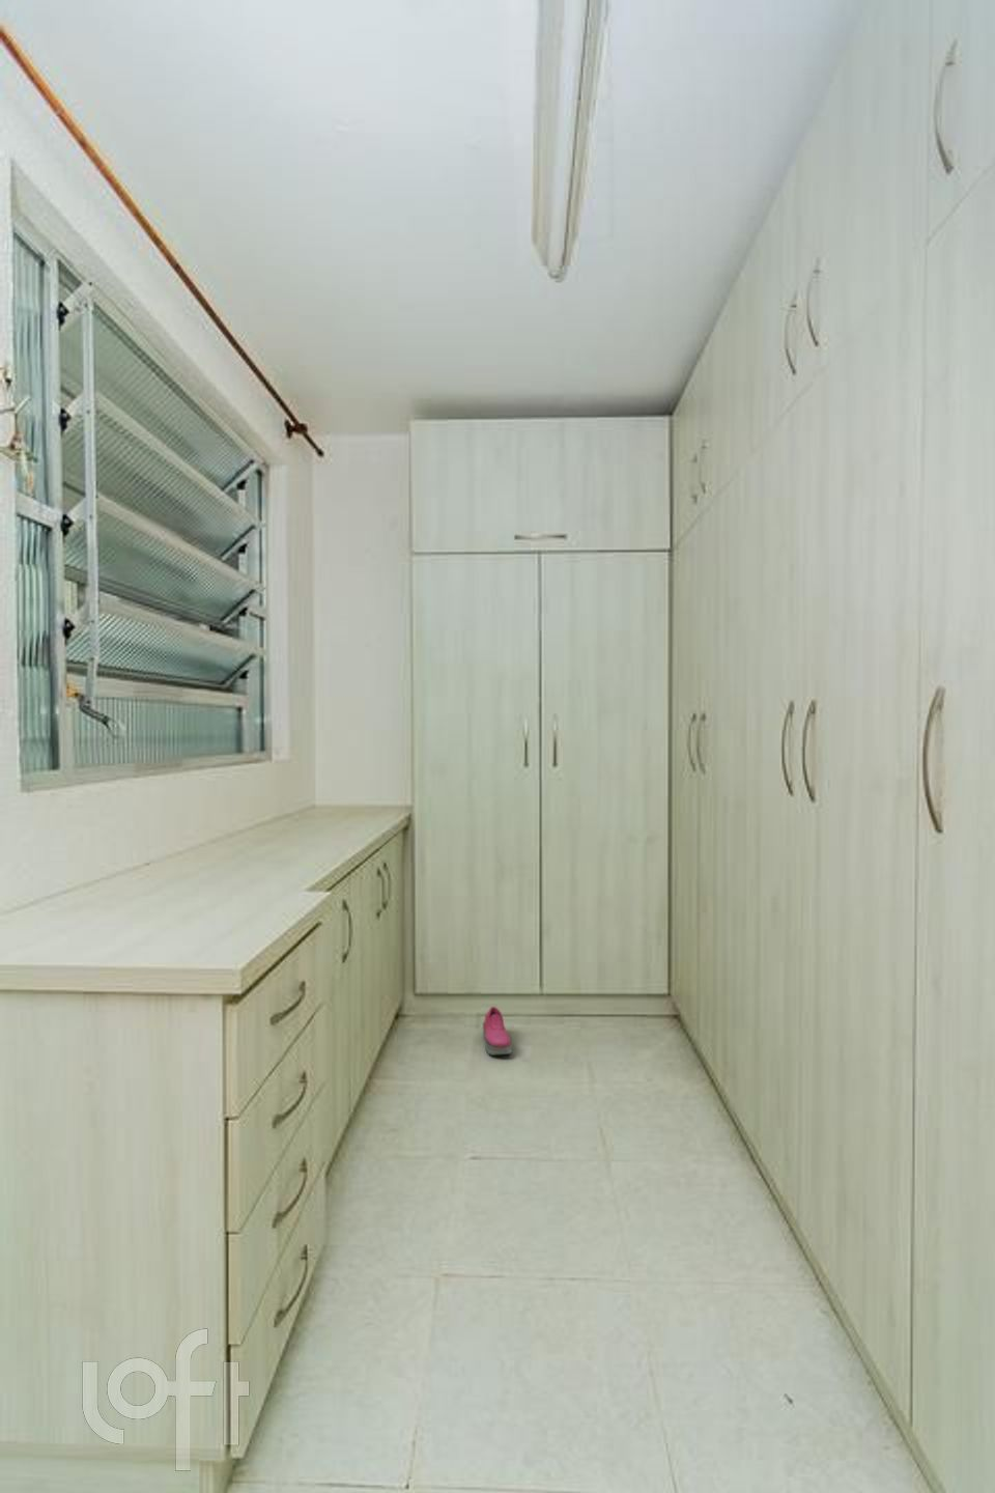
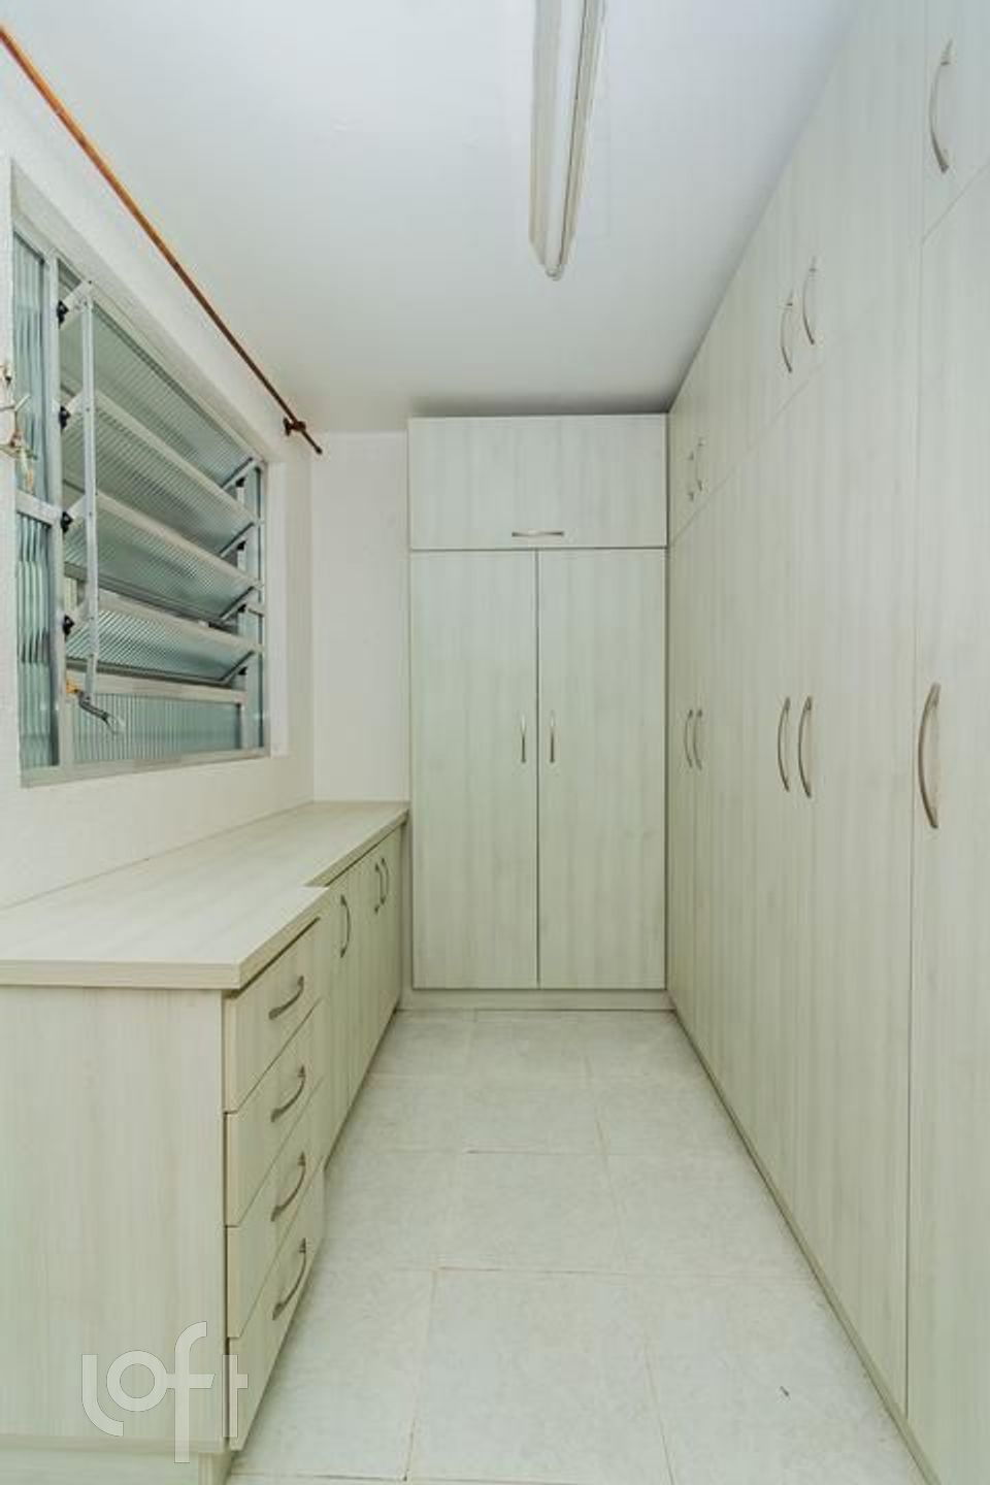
- shoe (495, 1030)
